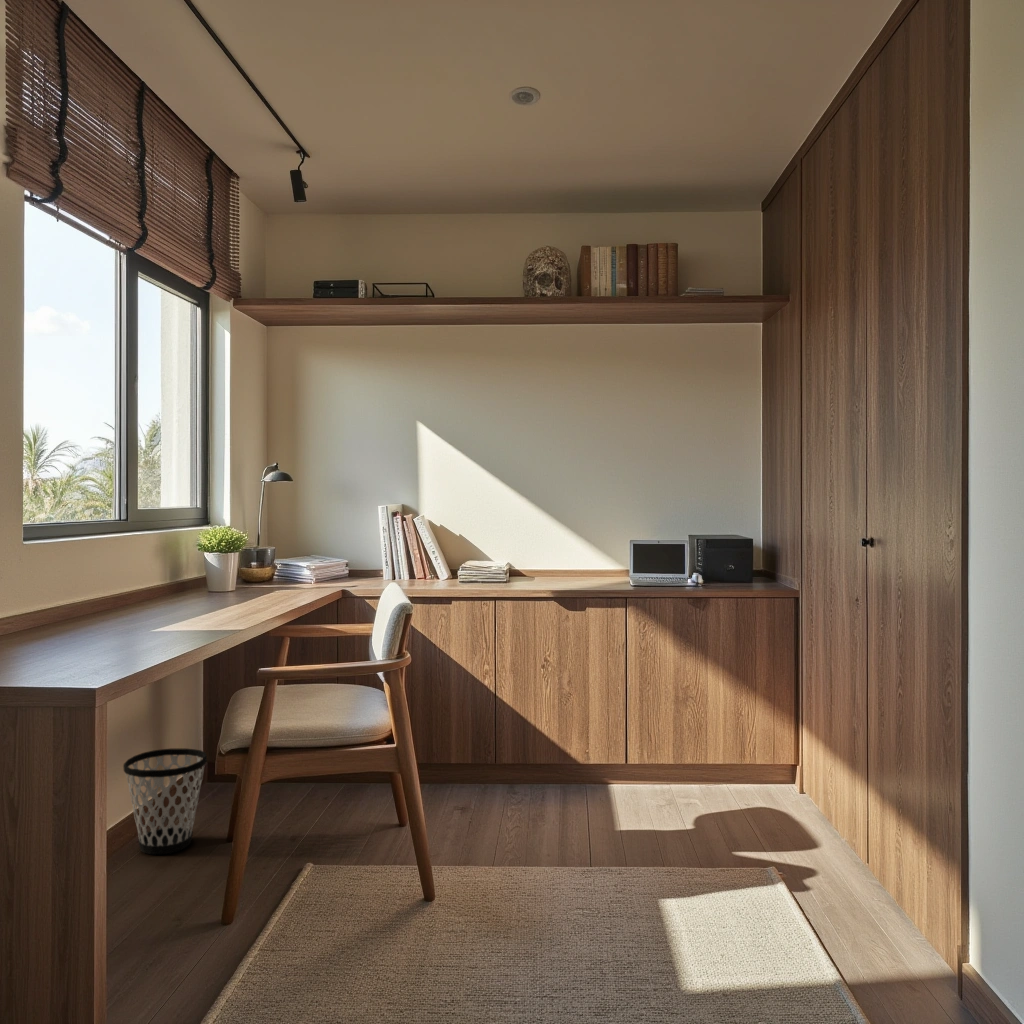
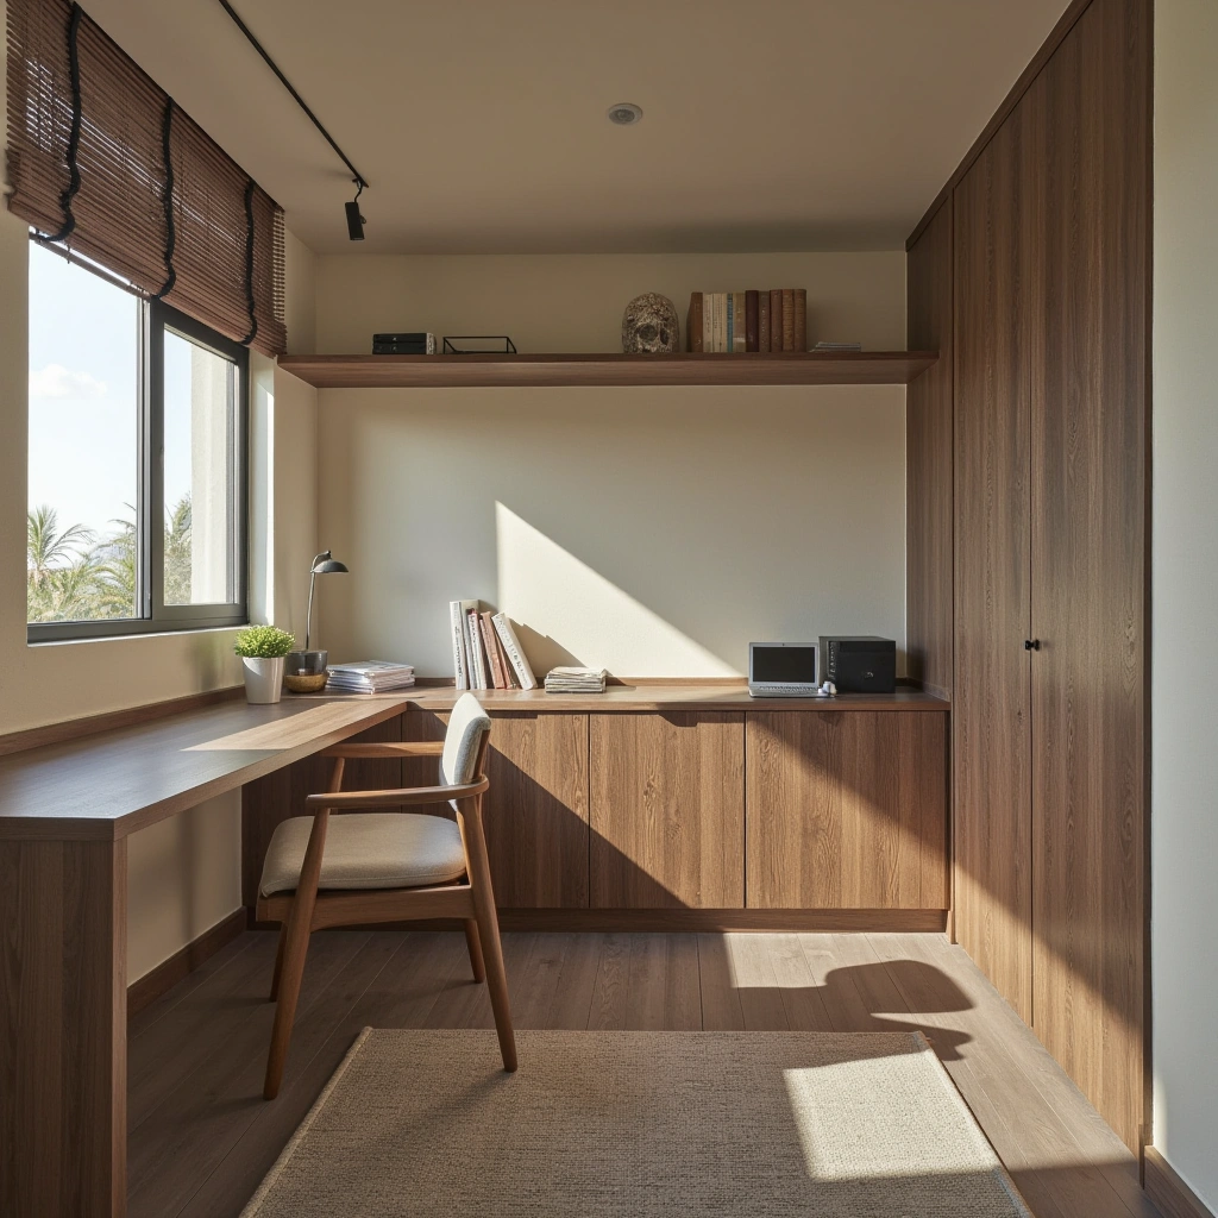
- wastebasket (168, 804)
